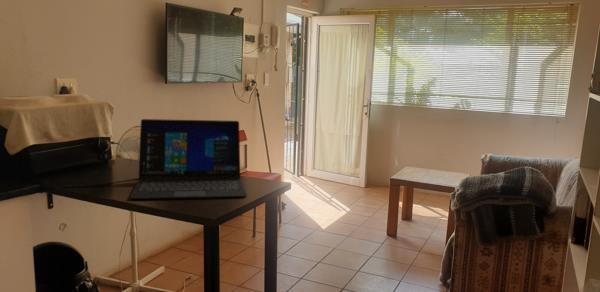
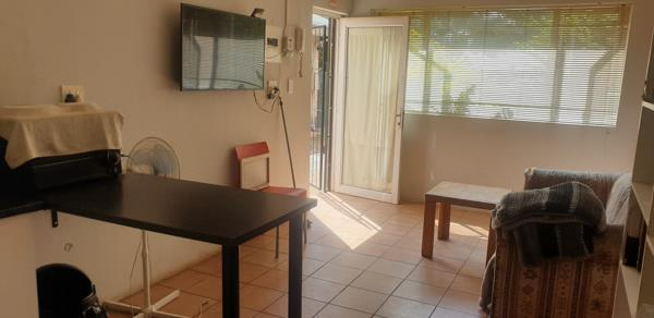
- laptop (190, 155)
